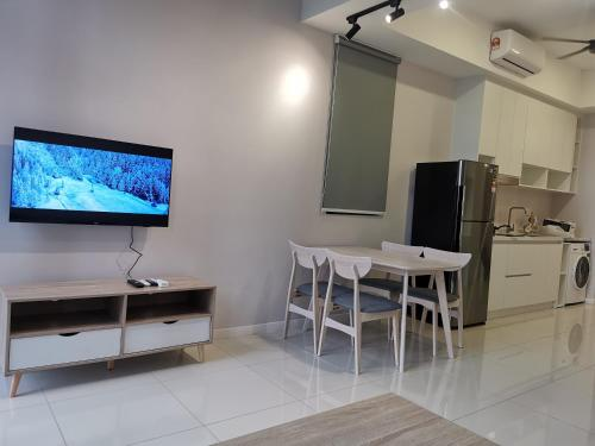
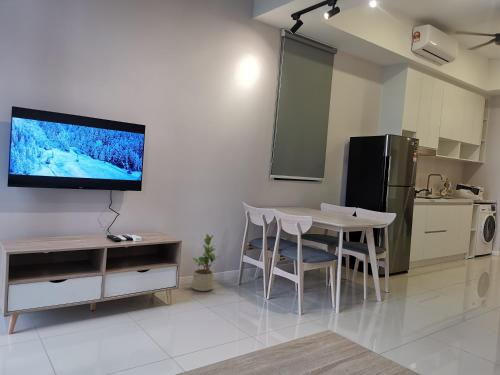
+ potted plant (204, 260)
